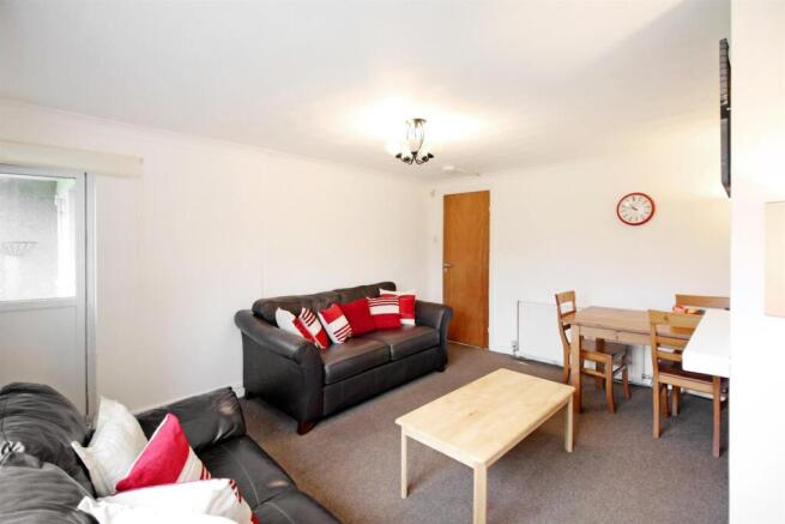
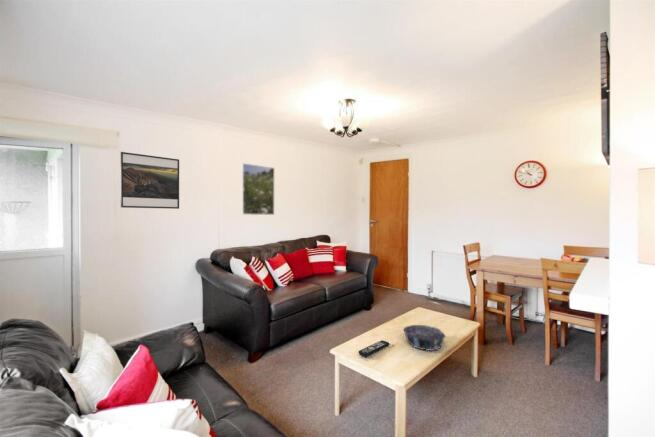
+ remote control (374, 348)
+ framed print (151, 182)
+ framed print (258, 190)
+ decorative bowl (424, 337)
